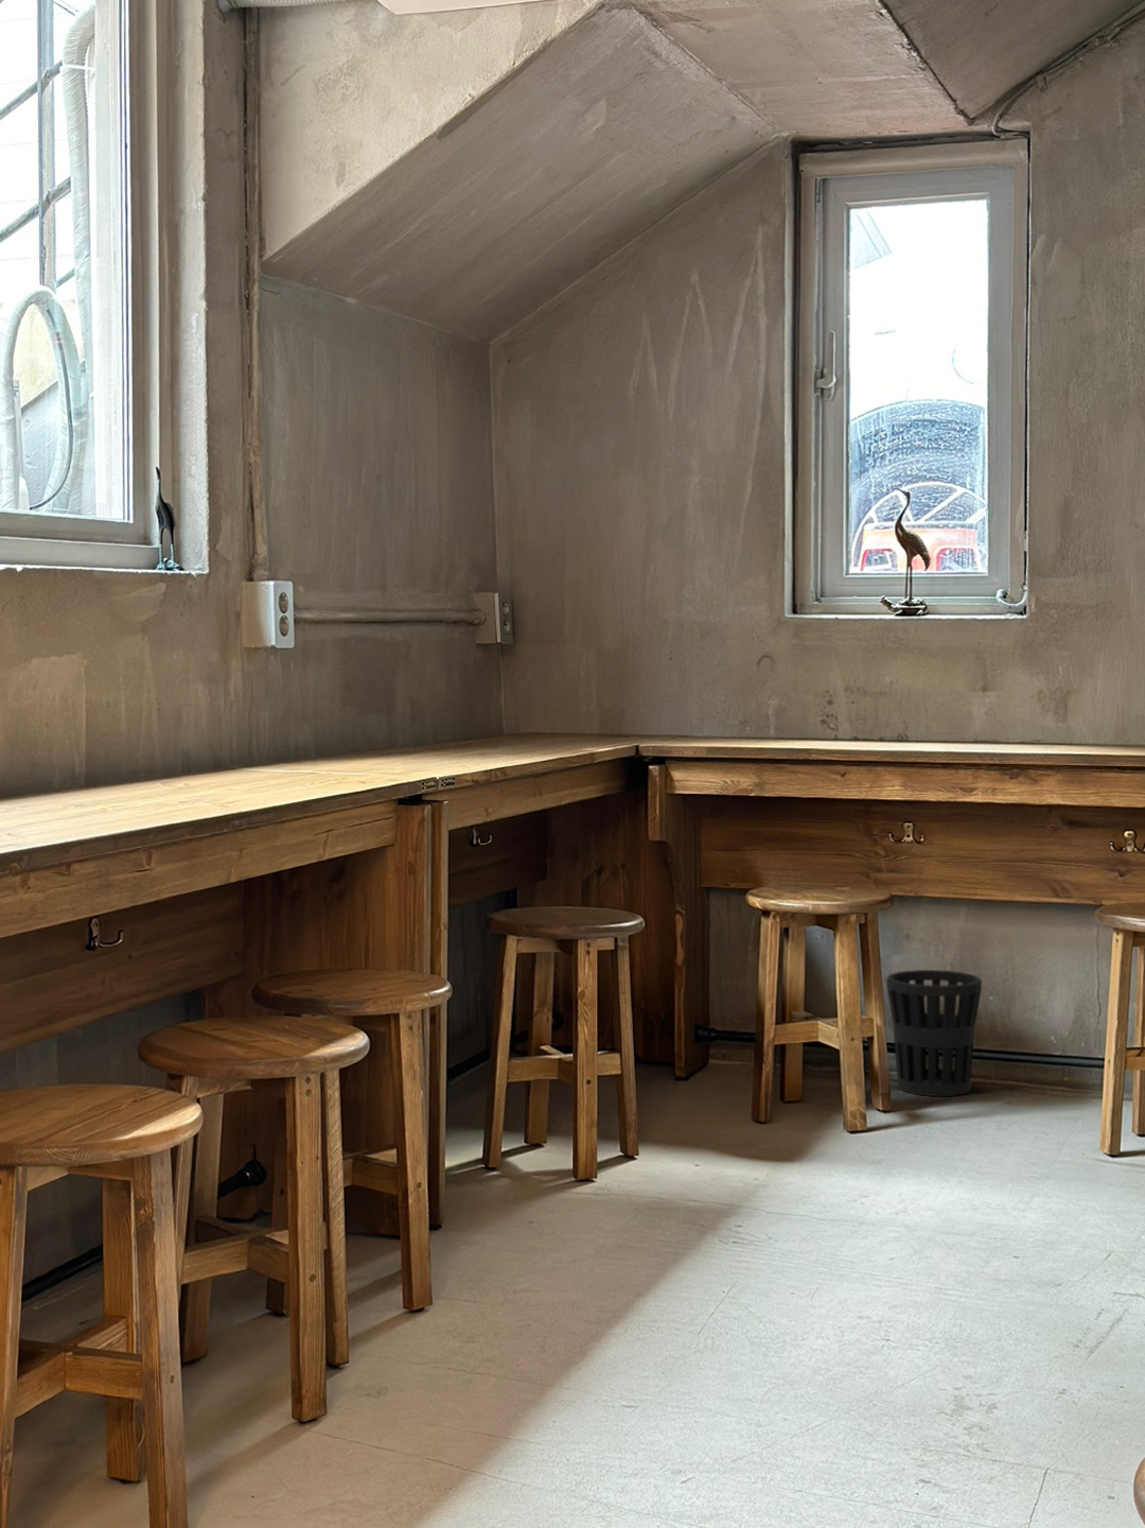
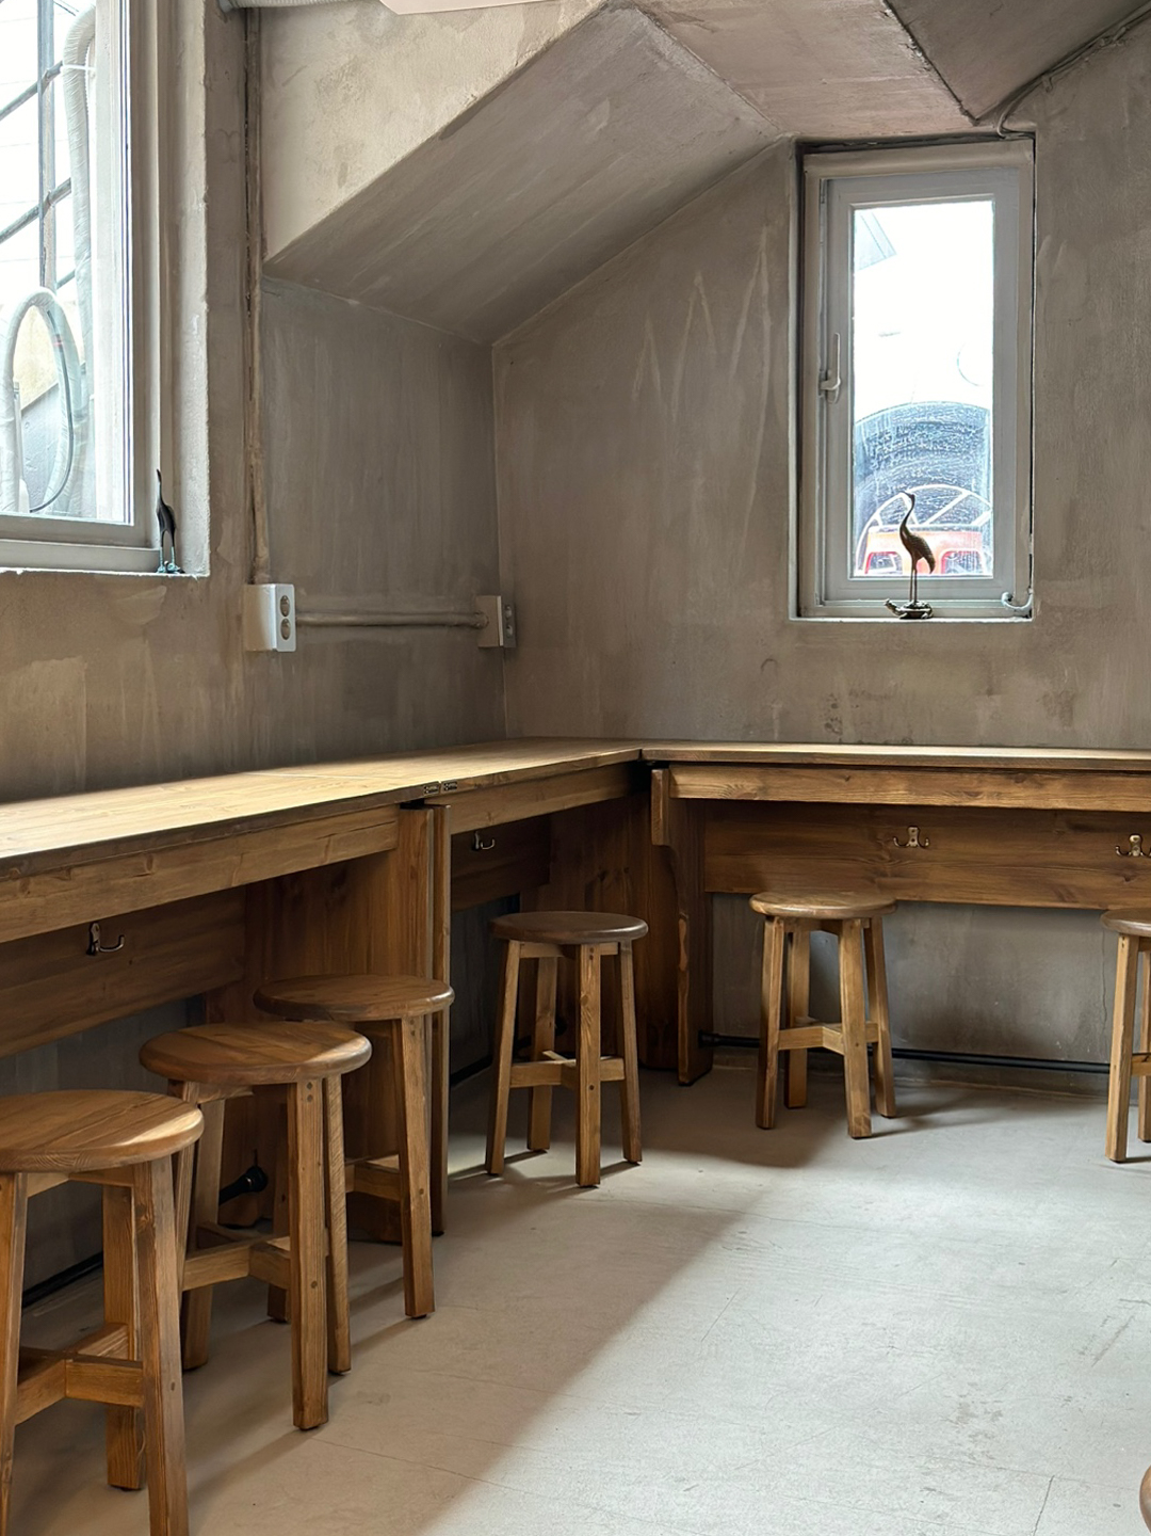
- wastebasket (933, 1032)
